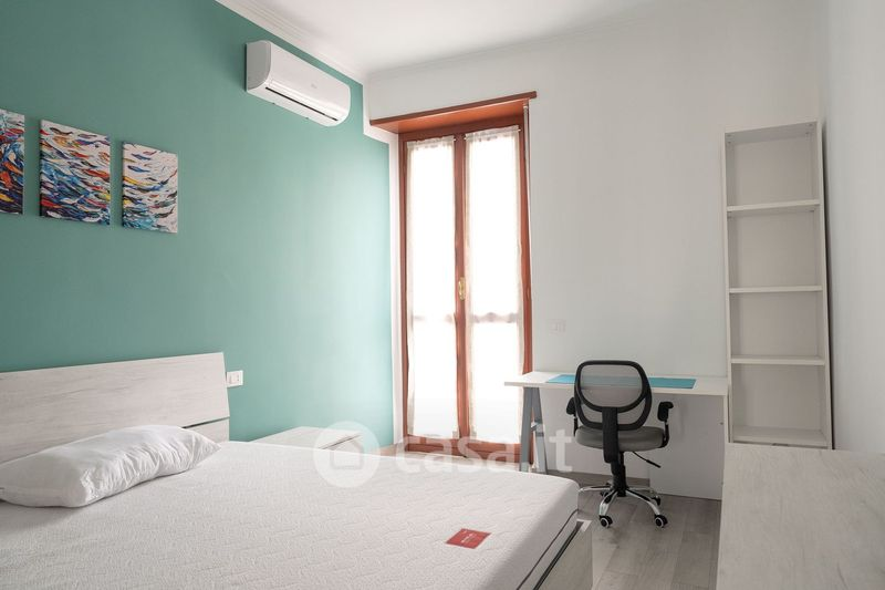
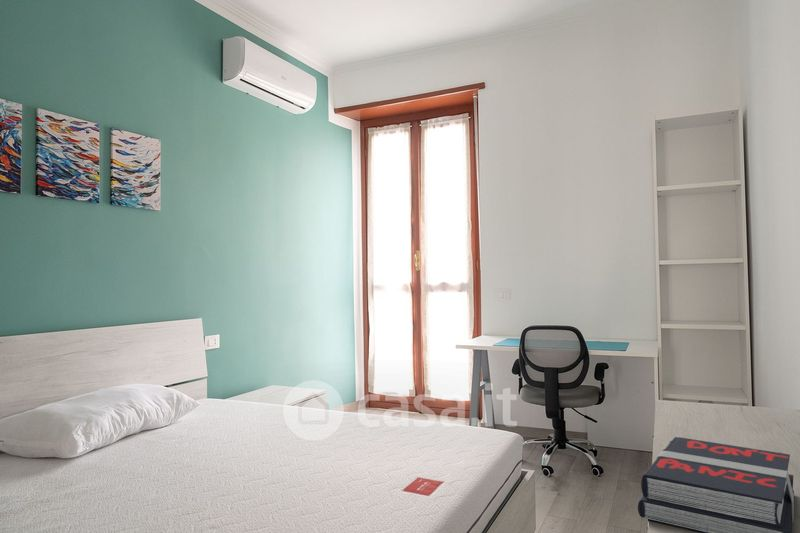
+ book (719, 483)
